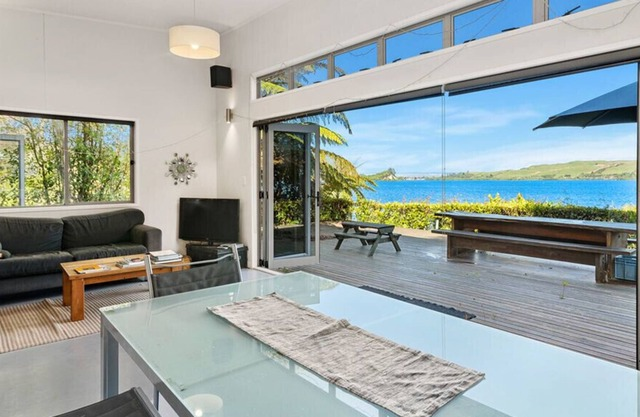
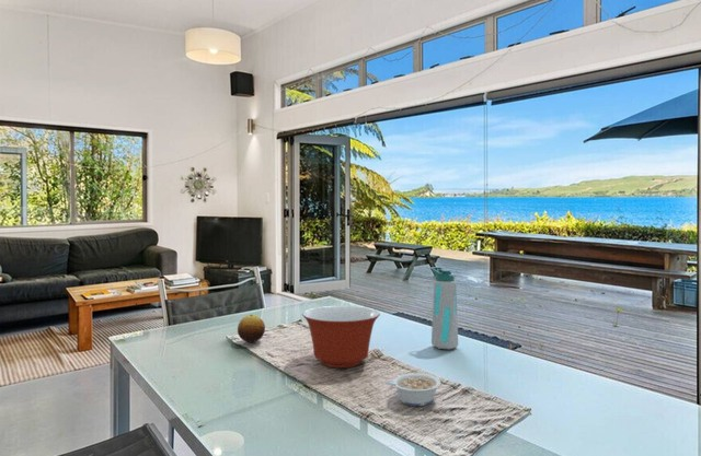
+ legume (415, 388)
+ mixing bowl (341, 337)
+ water bottle (443, 307)
+ fruit (251, 328)
